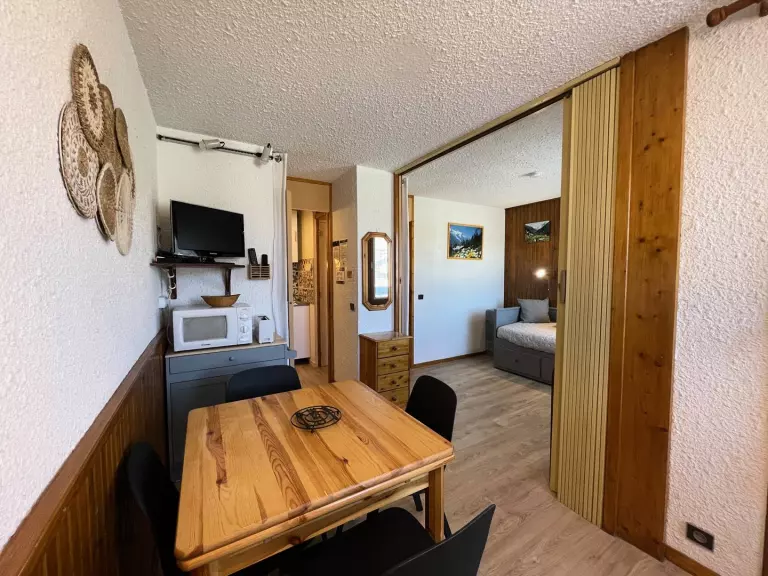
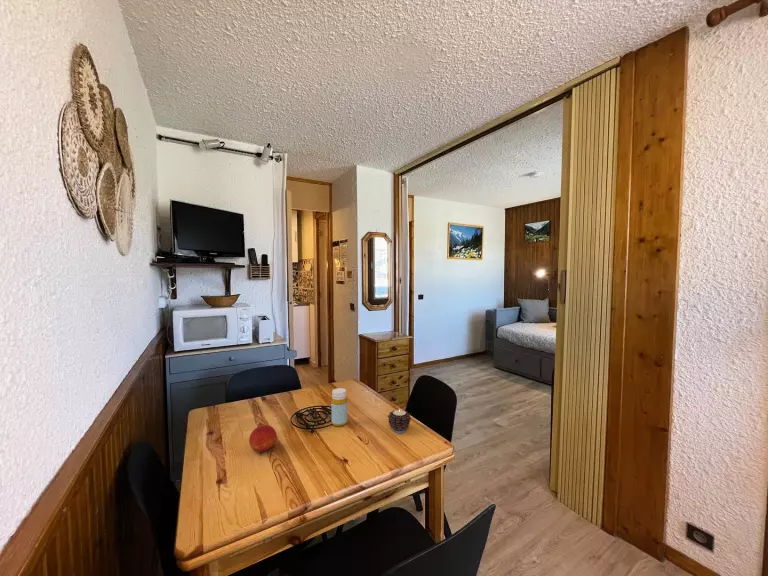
+ bottle (339, 406)
+ candle (399, 419)
+ fruit (263, 437)
